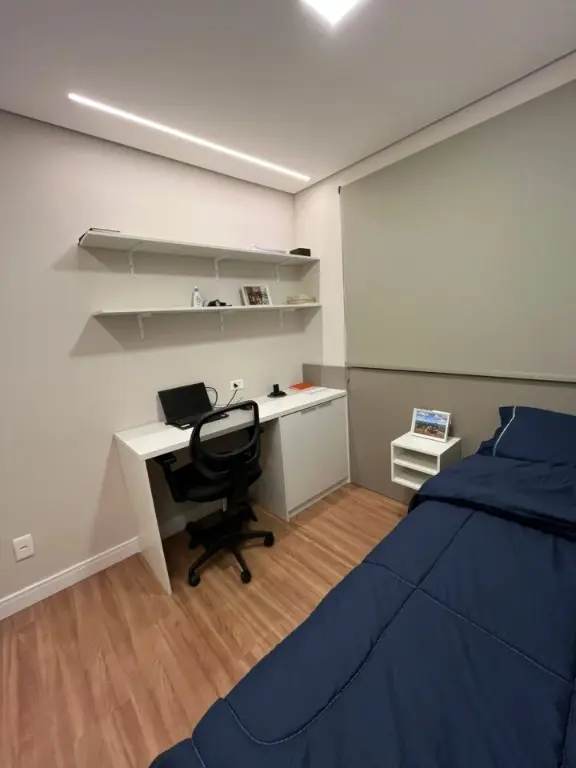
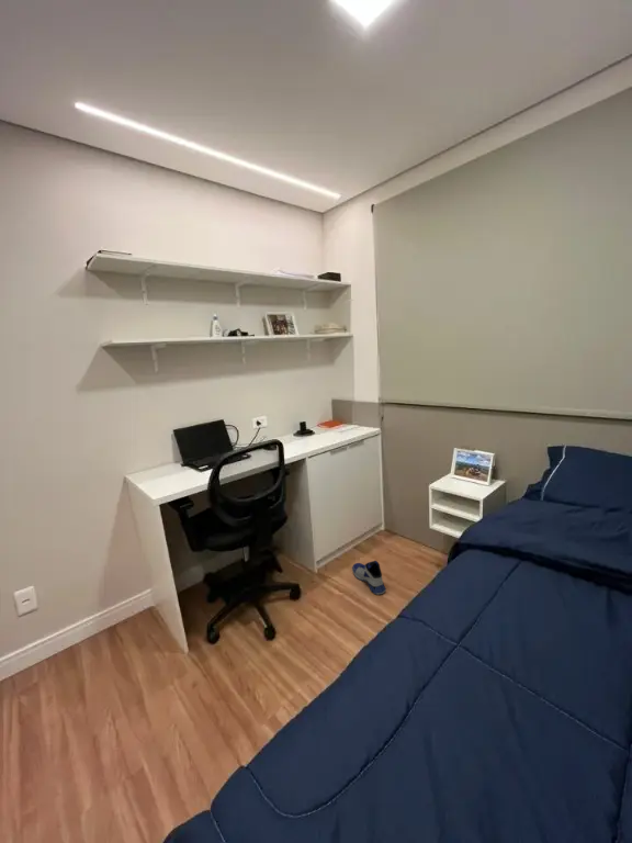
+ sneaker (370, 570)
